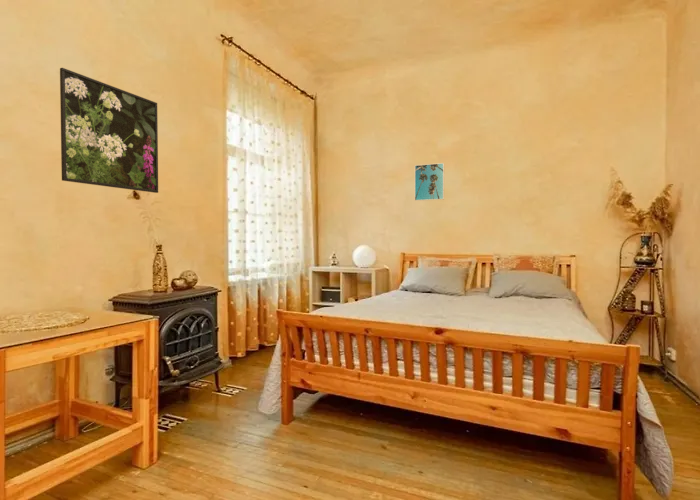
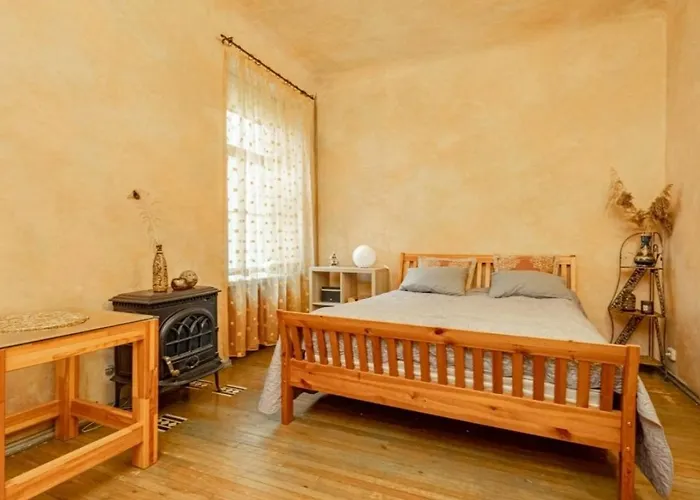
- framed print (114, 137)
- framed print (429, 182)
